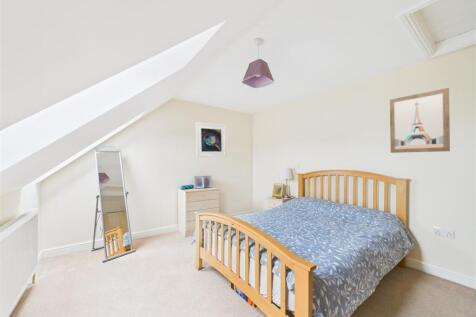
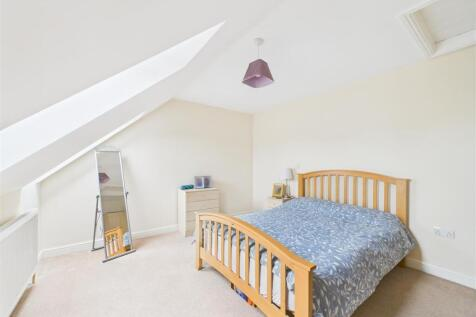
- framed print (211, 140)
- wall art (417, 123)
